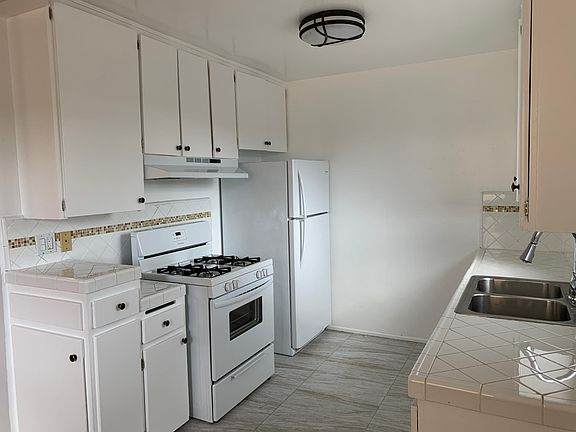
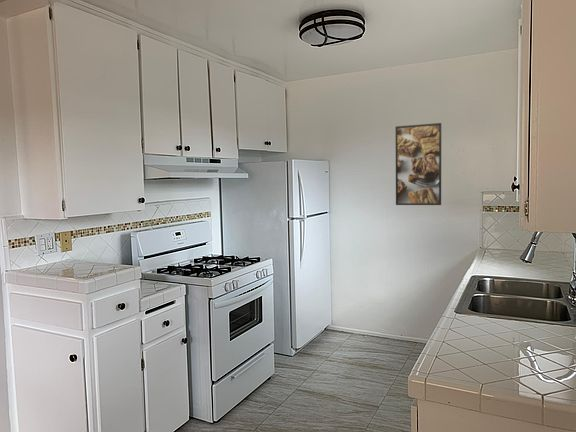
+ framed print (418, 165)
